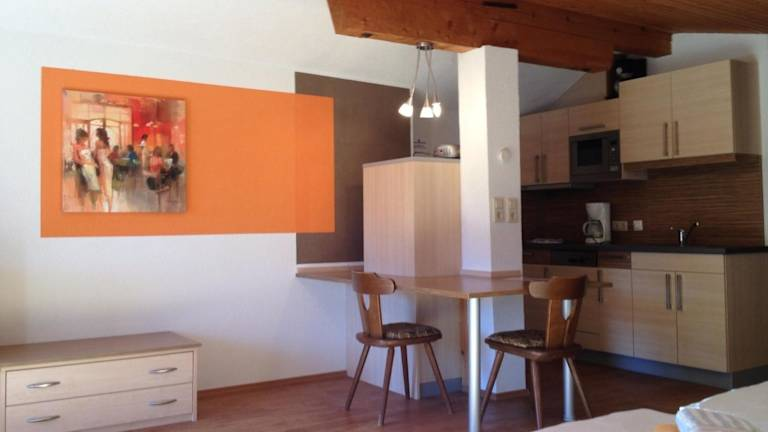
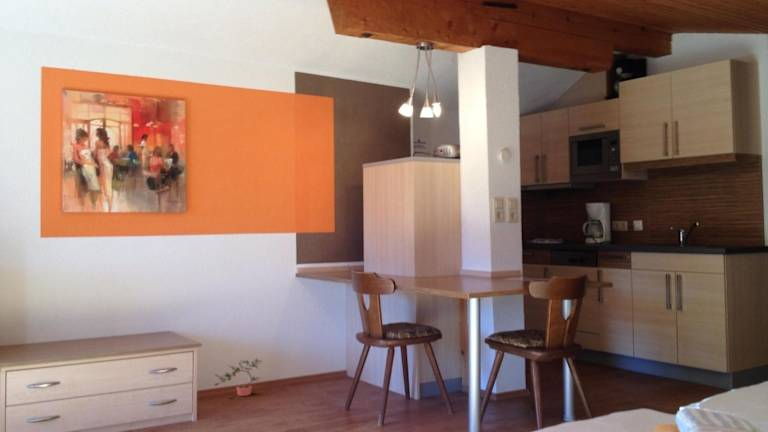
+ potted plant (235, 375)
